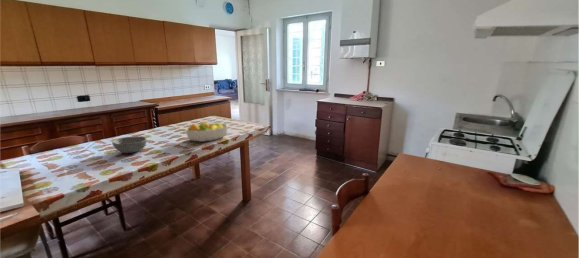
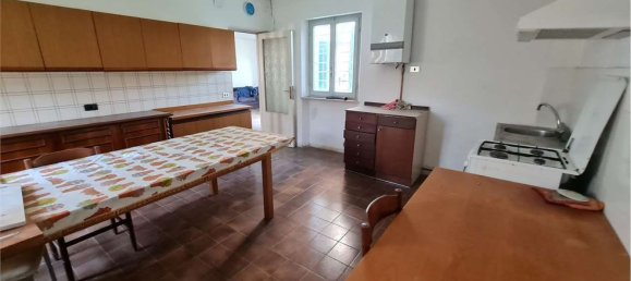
- bowl (130, 145)
- fruit bowl (207, 130)
